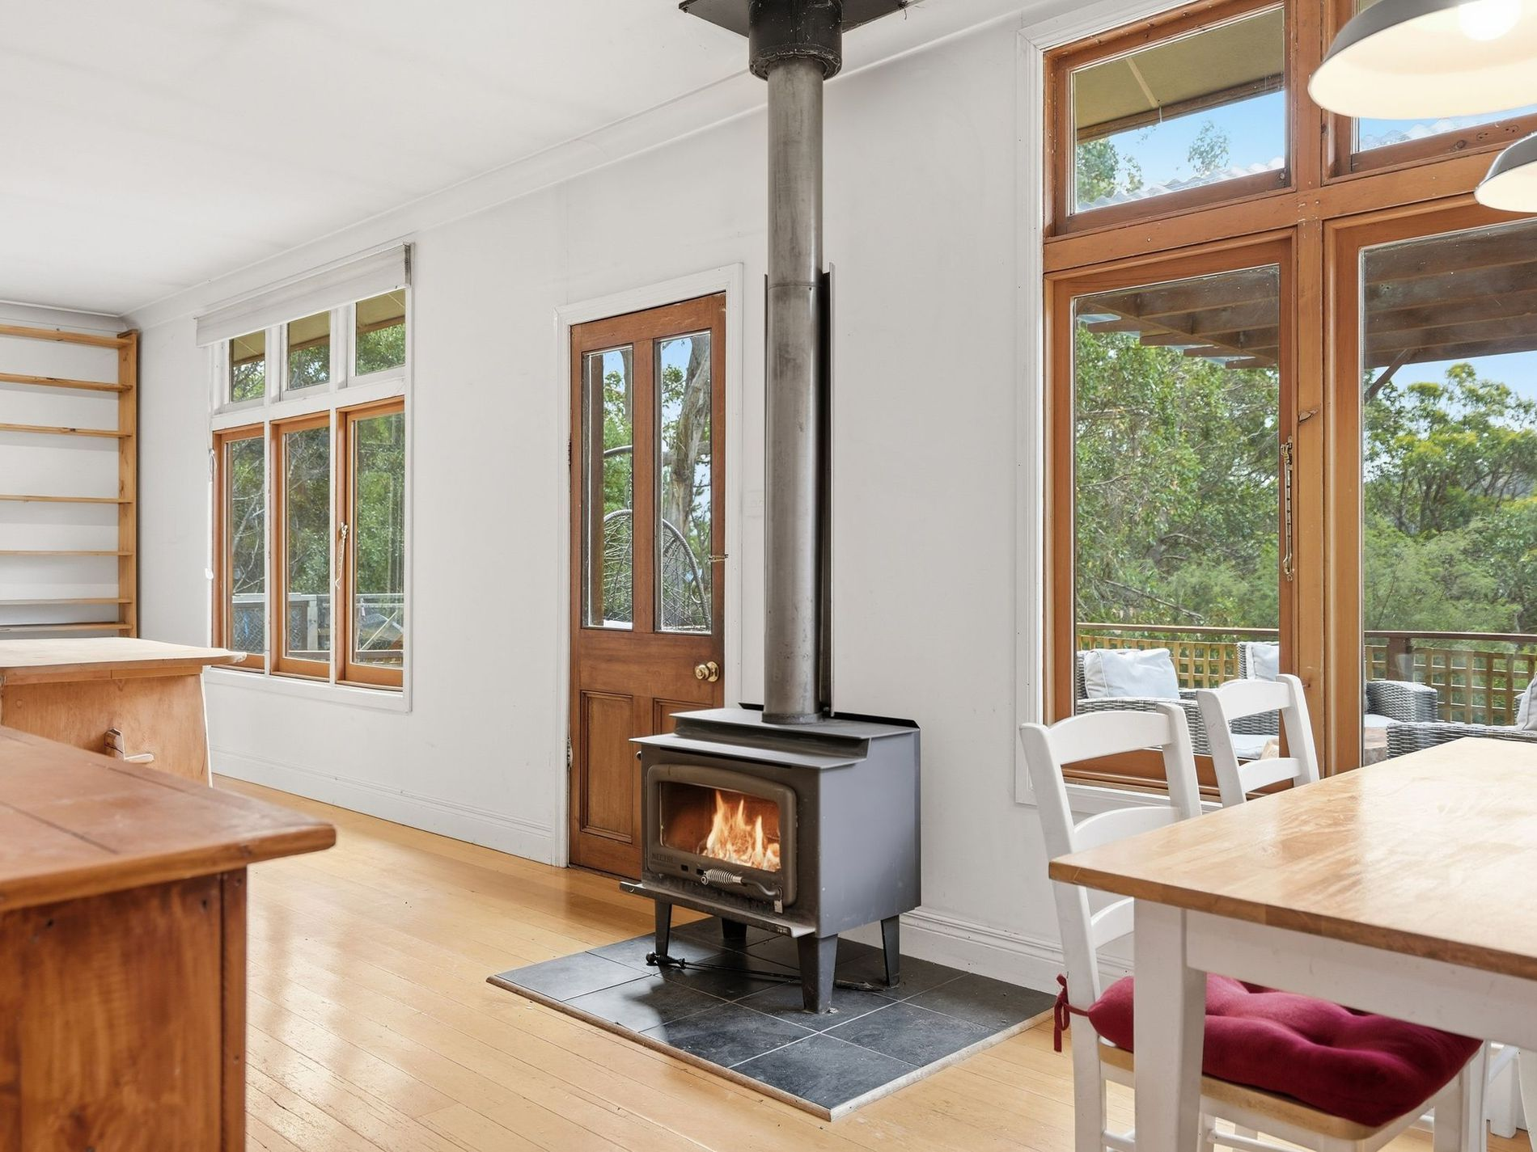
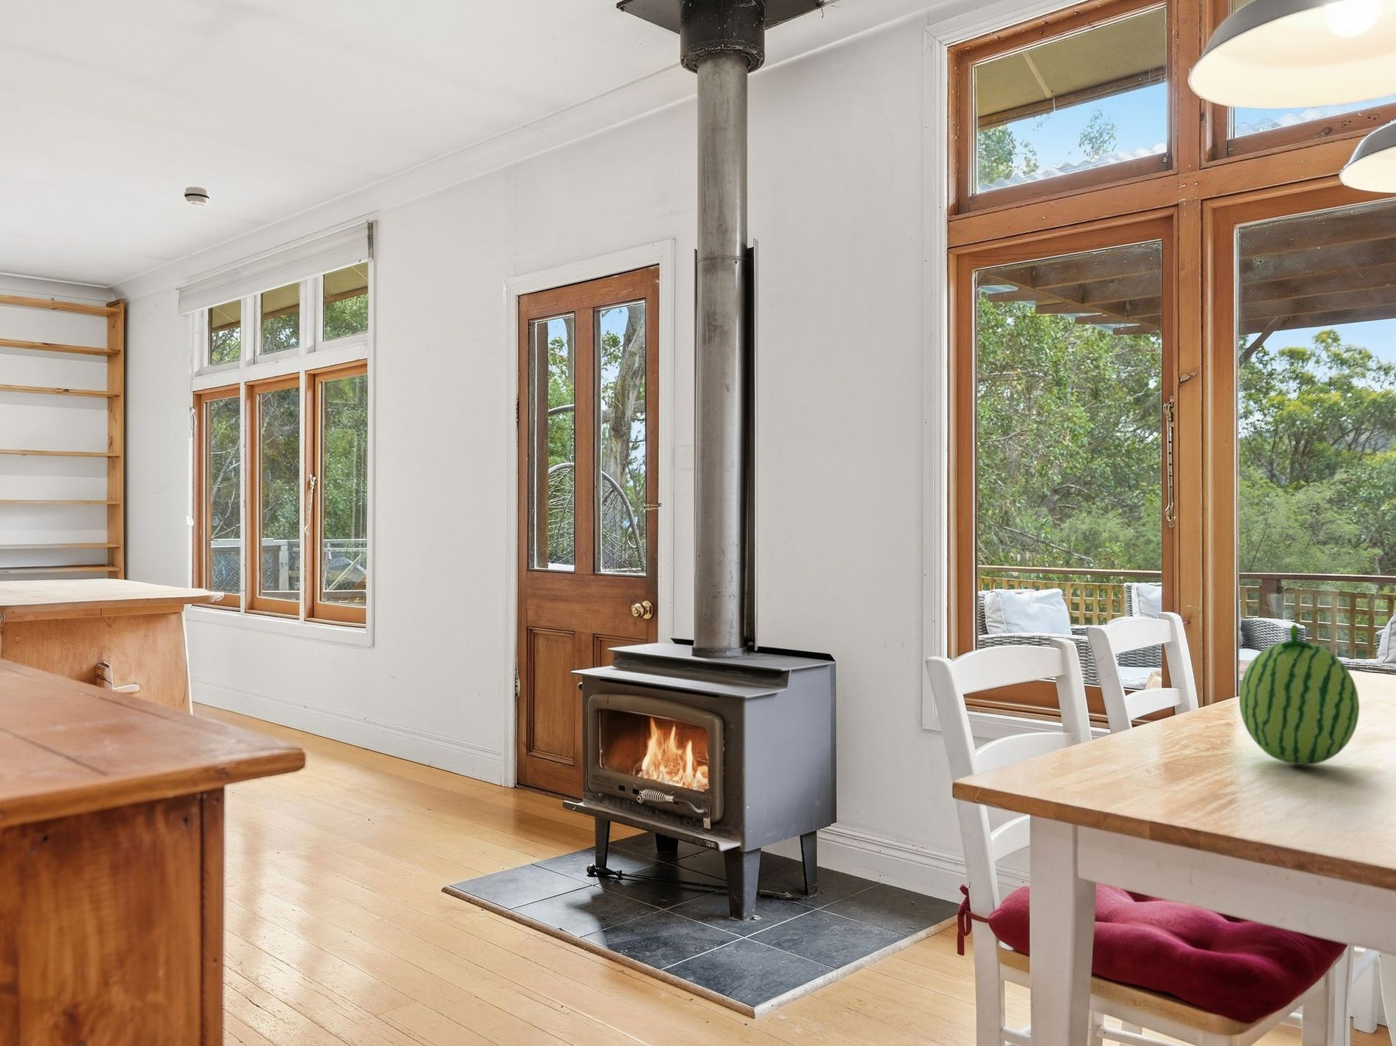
+ smoke detector (197, 197)
+ fruit (1297, 693)
